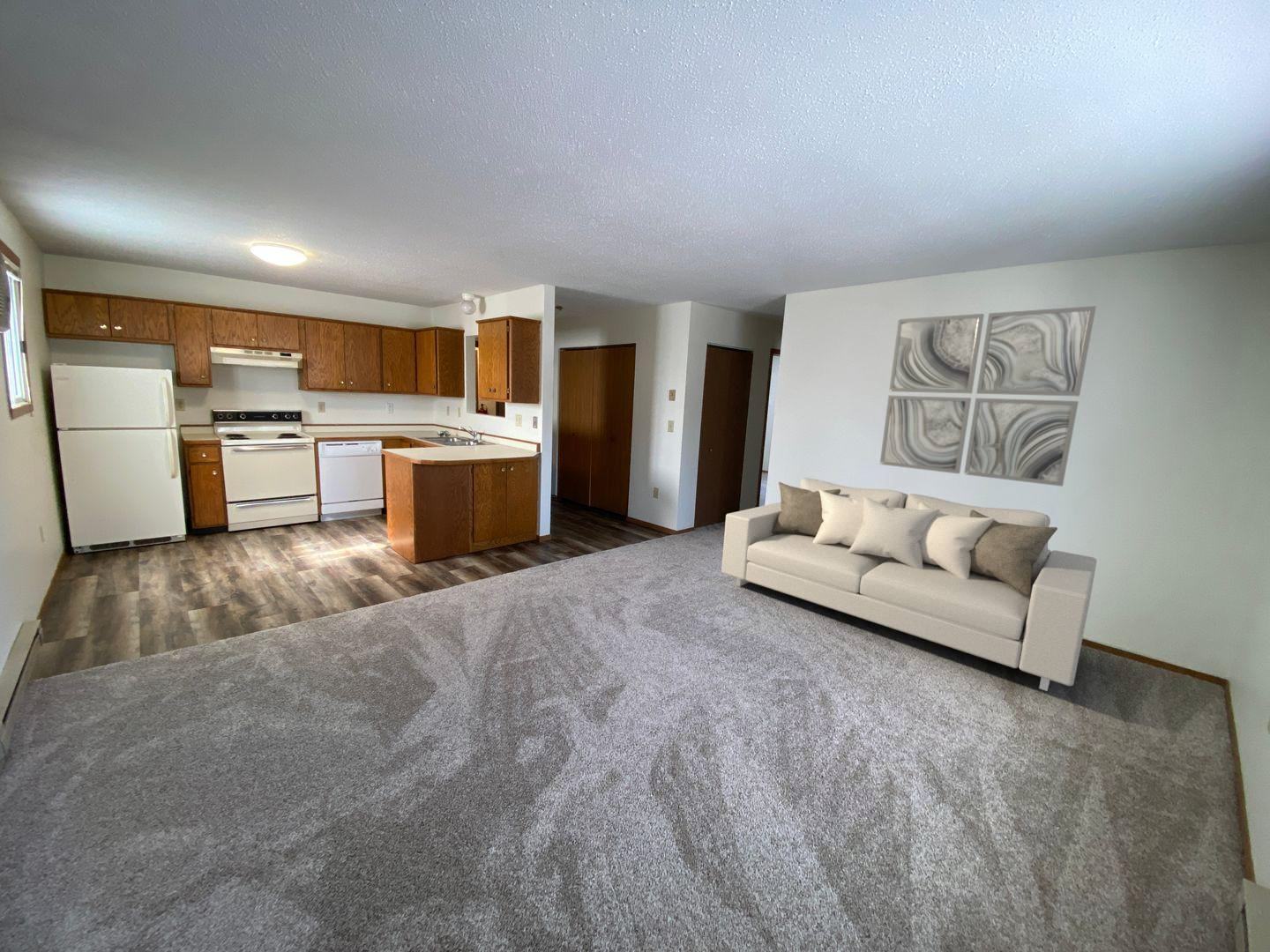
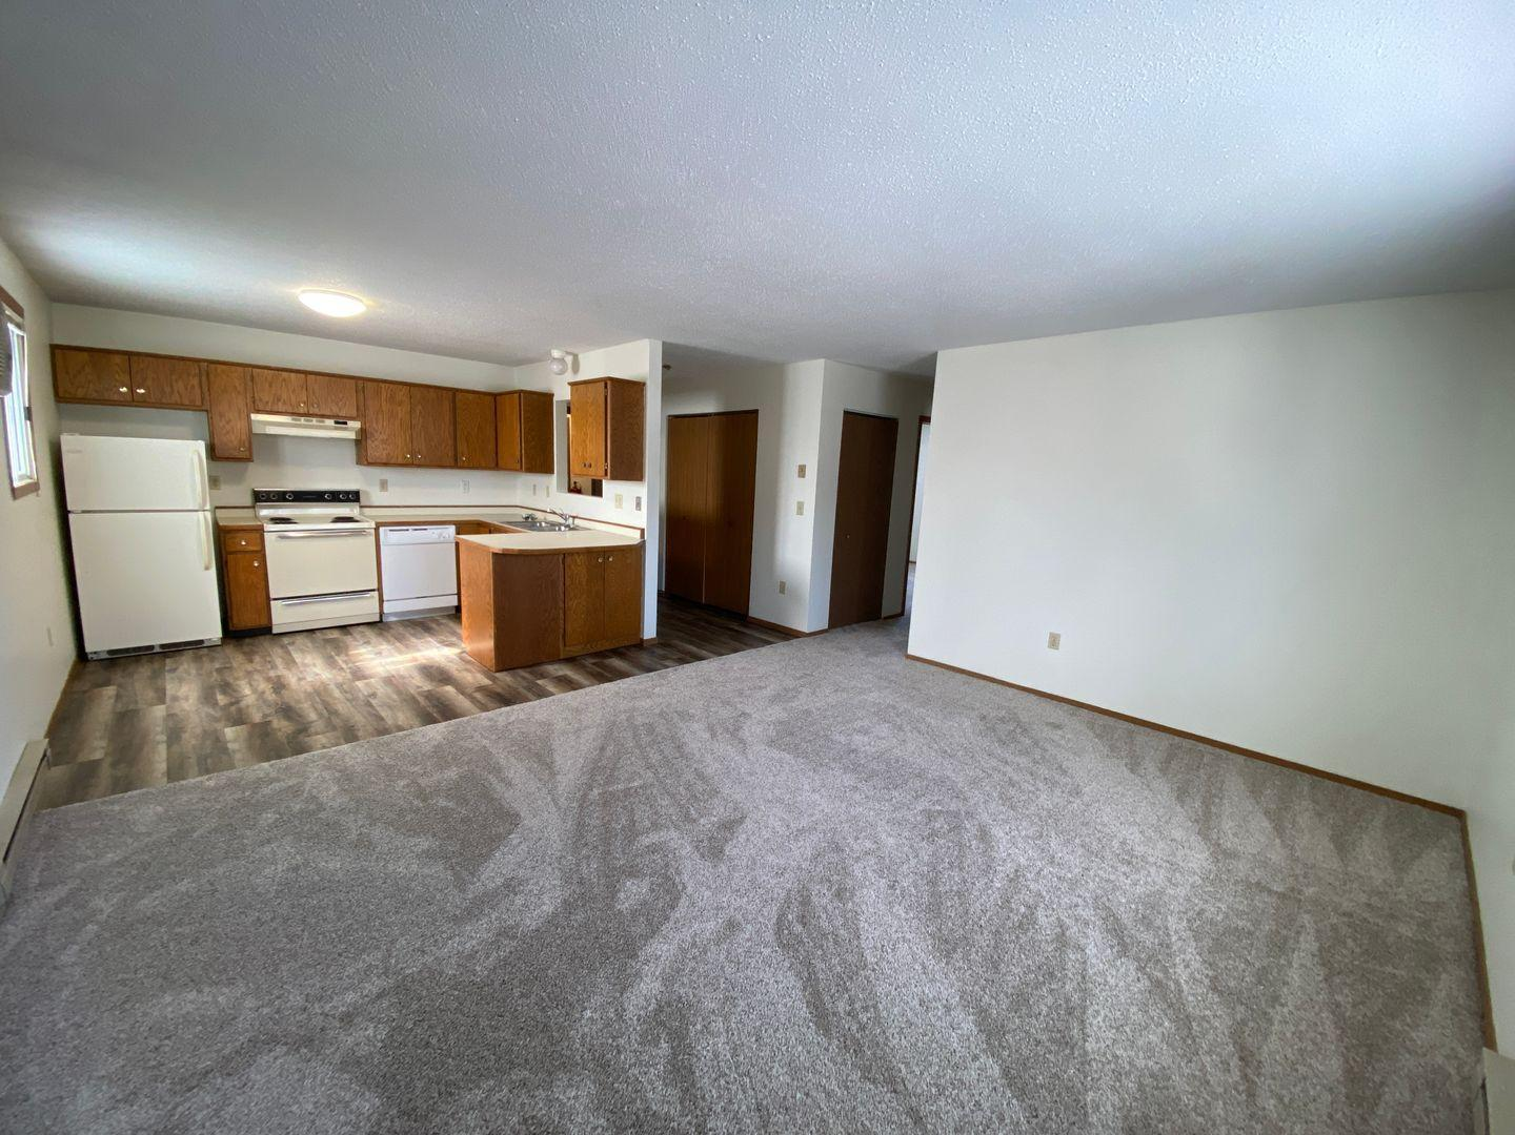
- wall art (975, 398)
- sofa (888, 554)
